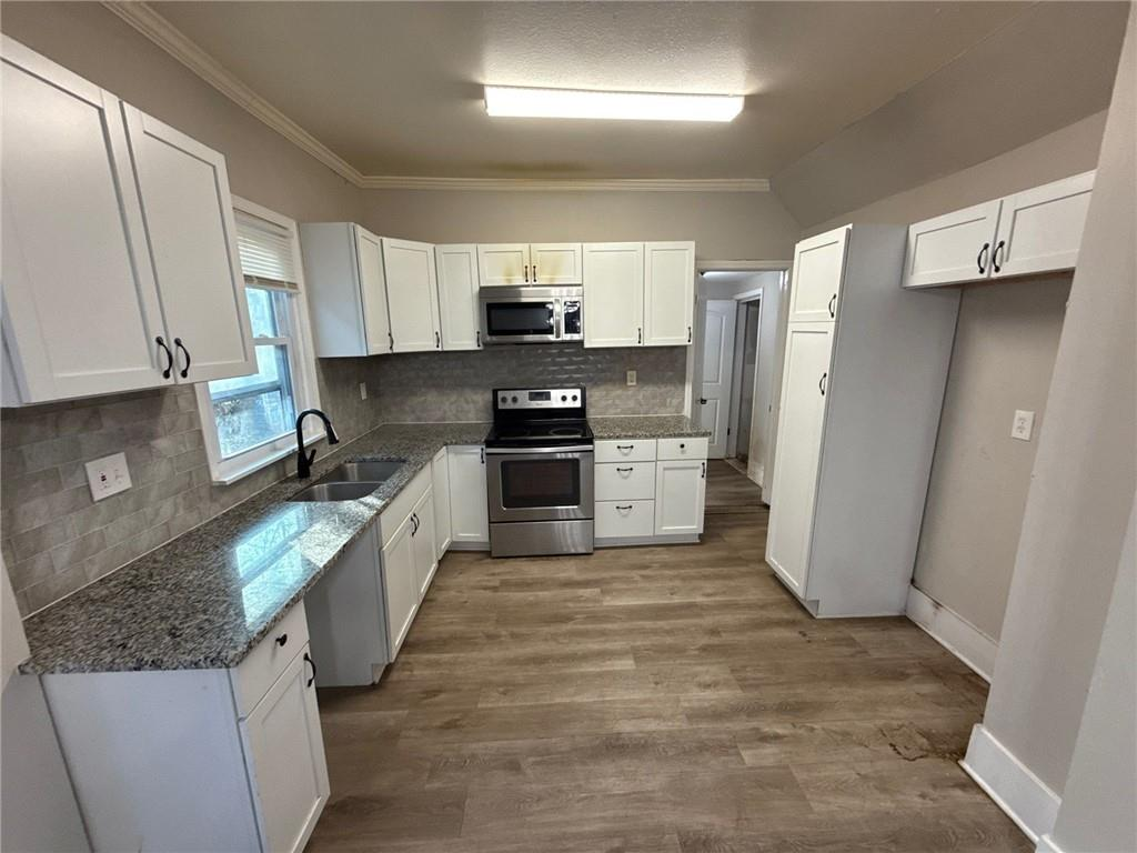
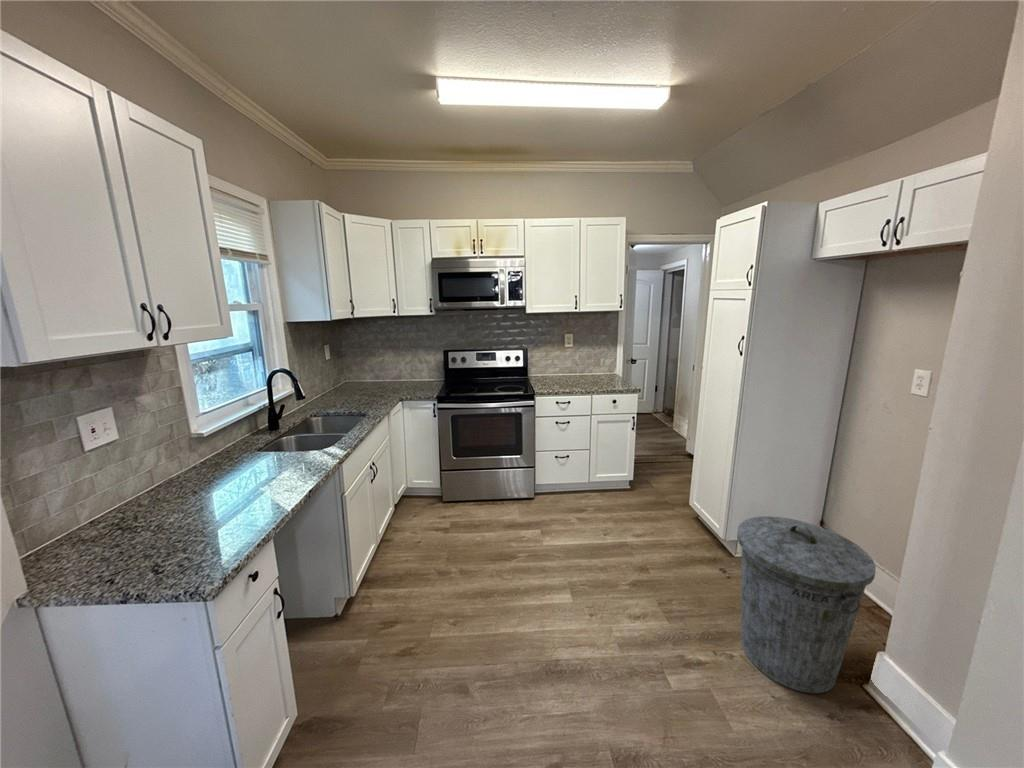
+ trash can (794, 593)
